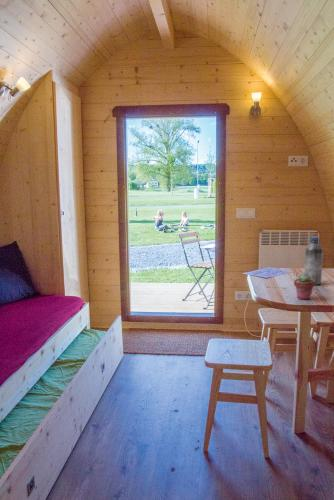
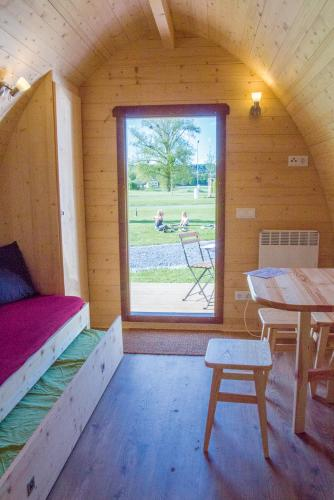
- potted succulent (304, 285)
- water bottle (313, 260)
